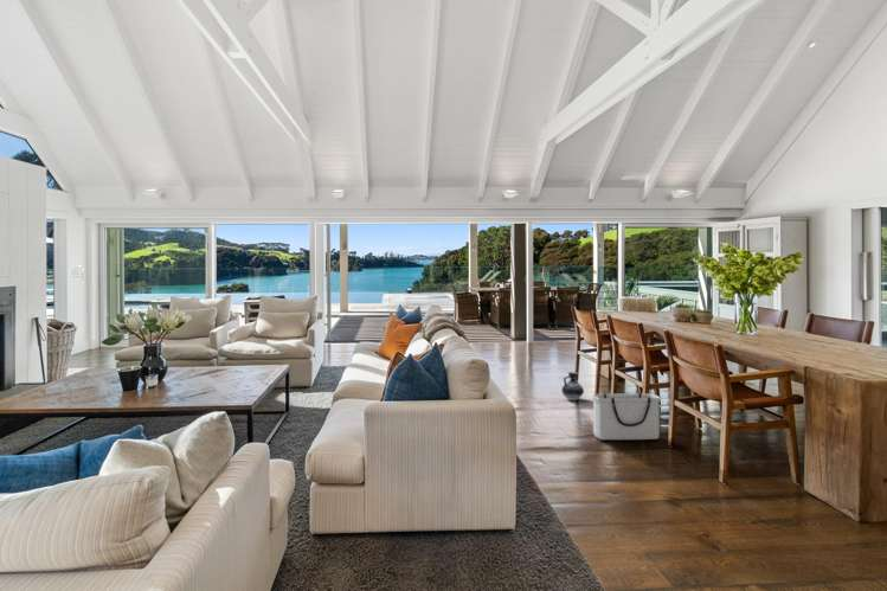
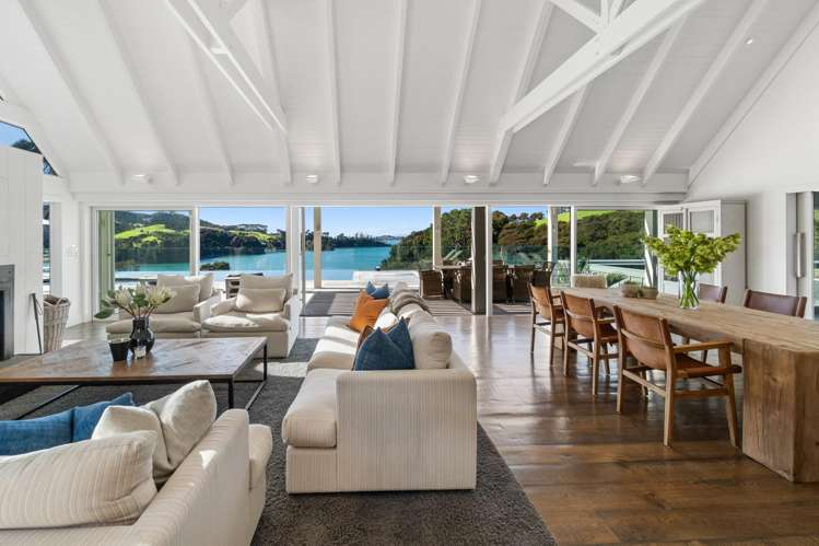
- ceramic jug (572, 385)
- storage bin (625, 416)
